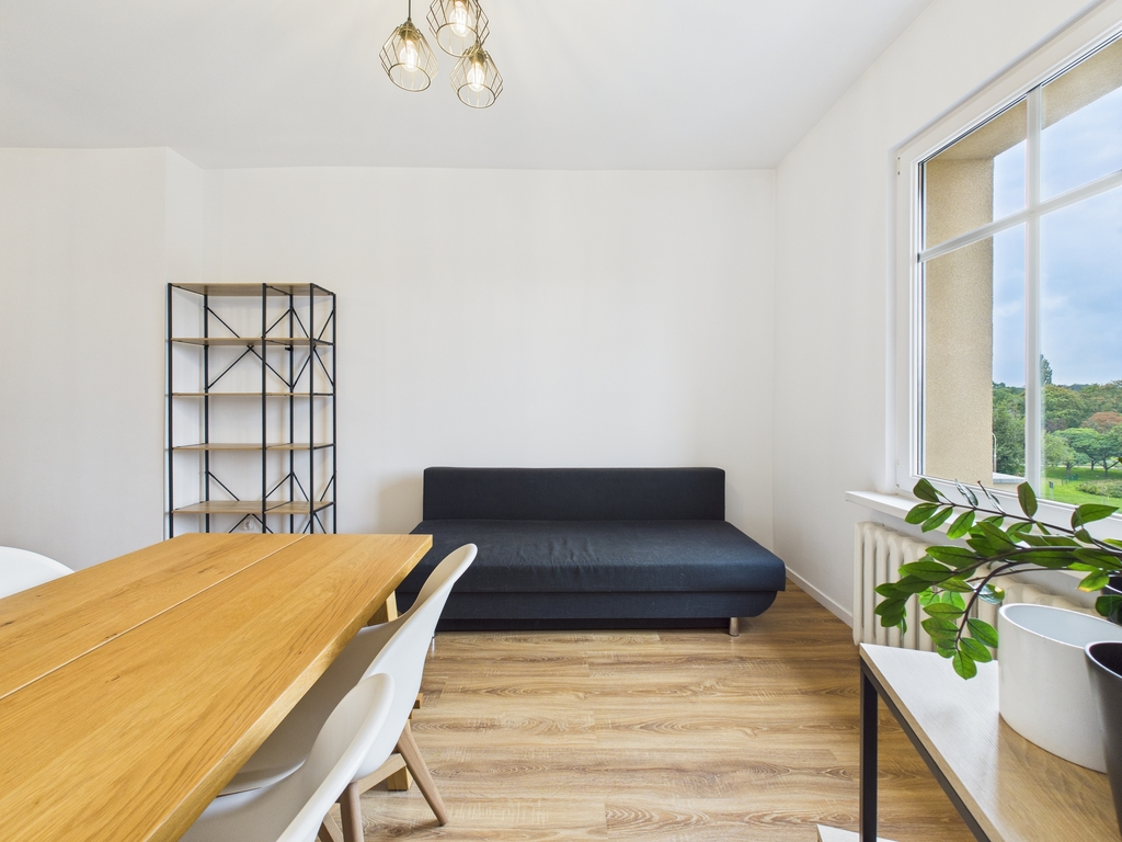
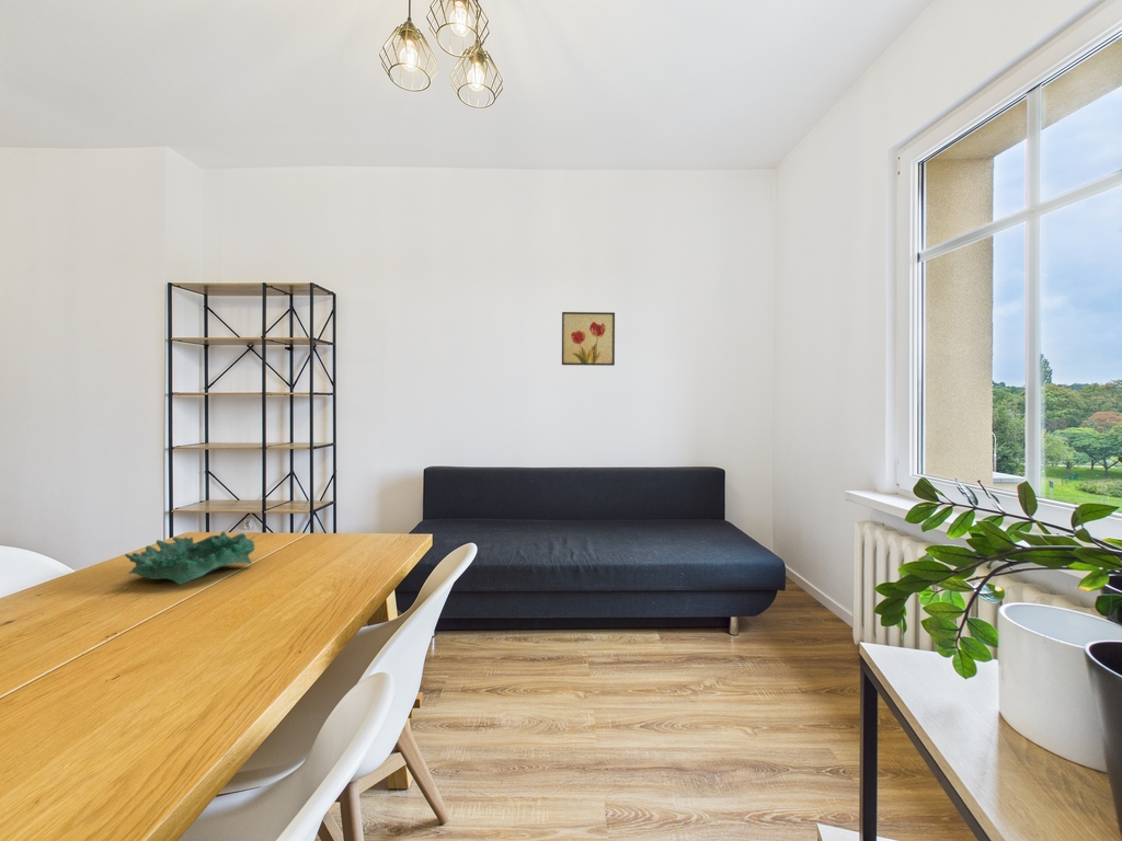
+ wall art (587, 338)
+ decorative bowl (192, 557)
